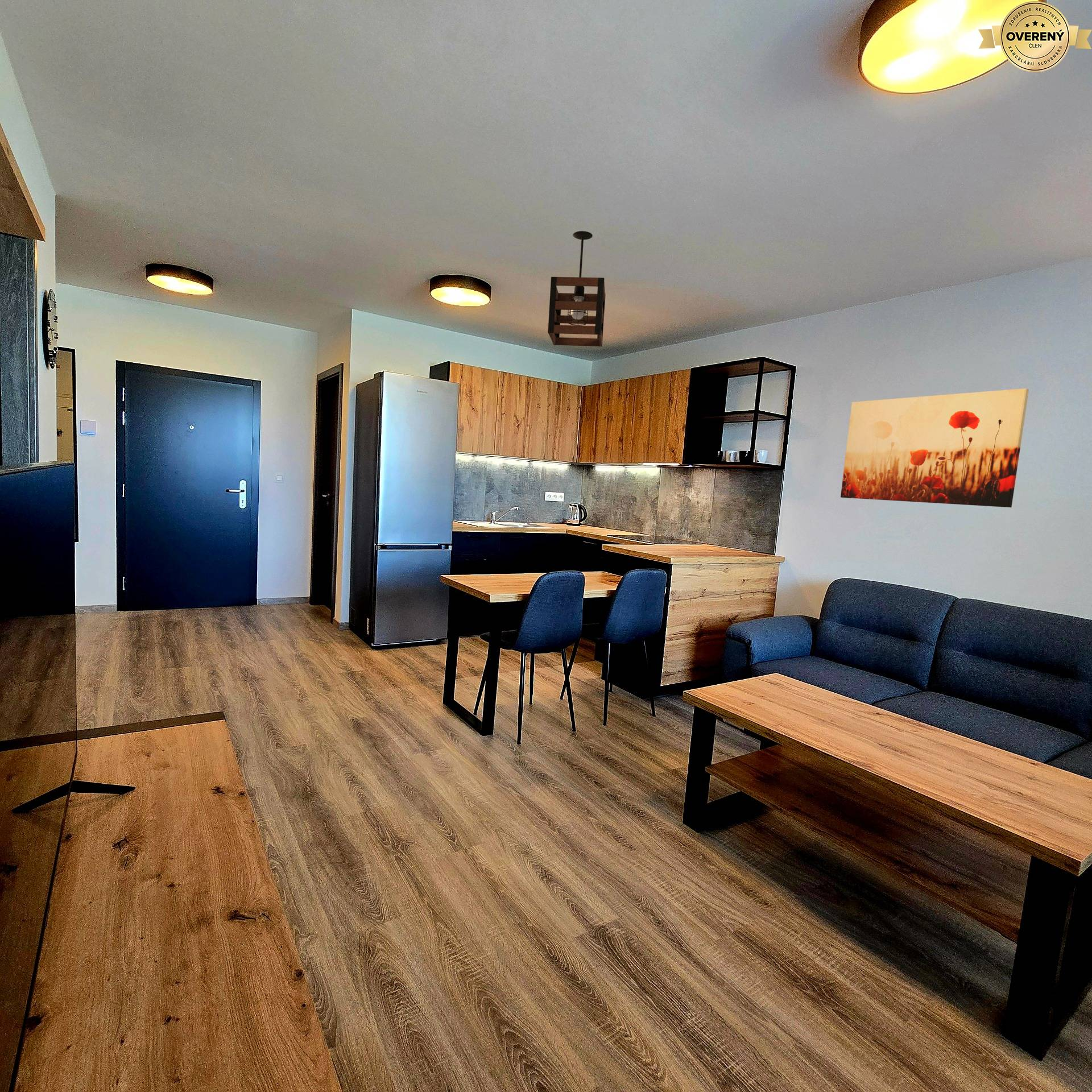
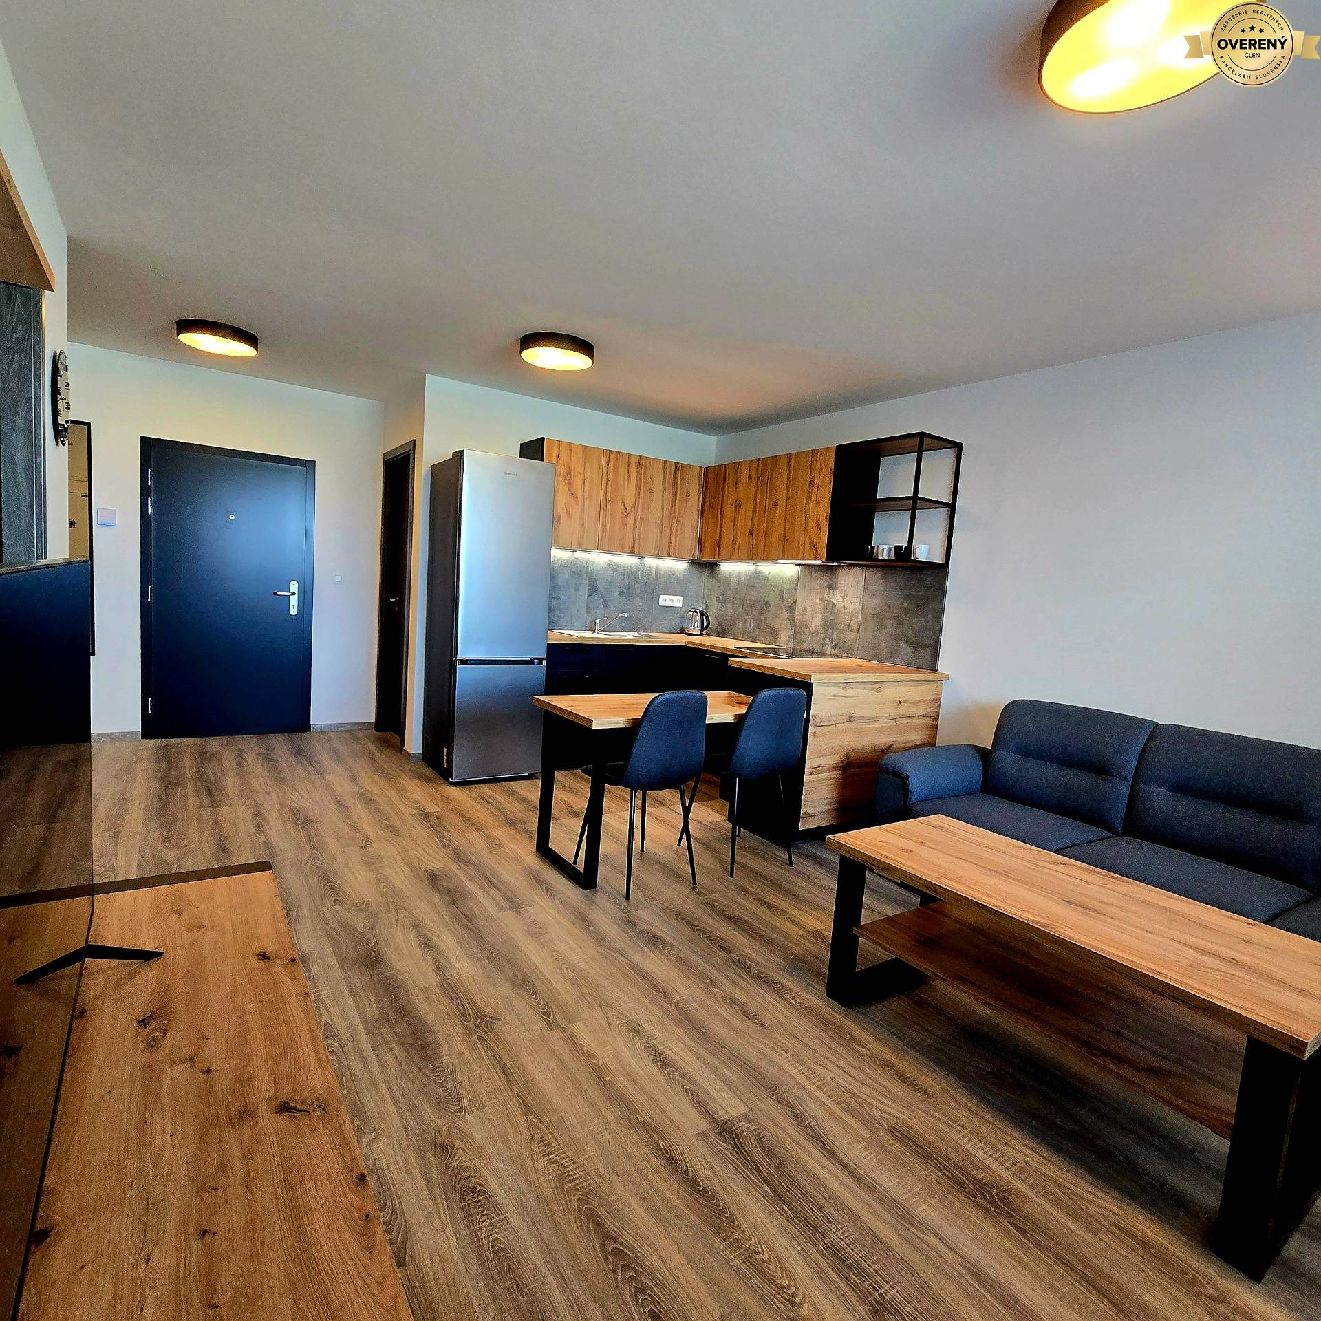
- pendant light (579, 288)
- wall art (924, 449)
